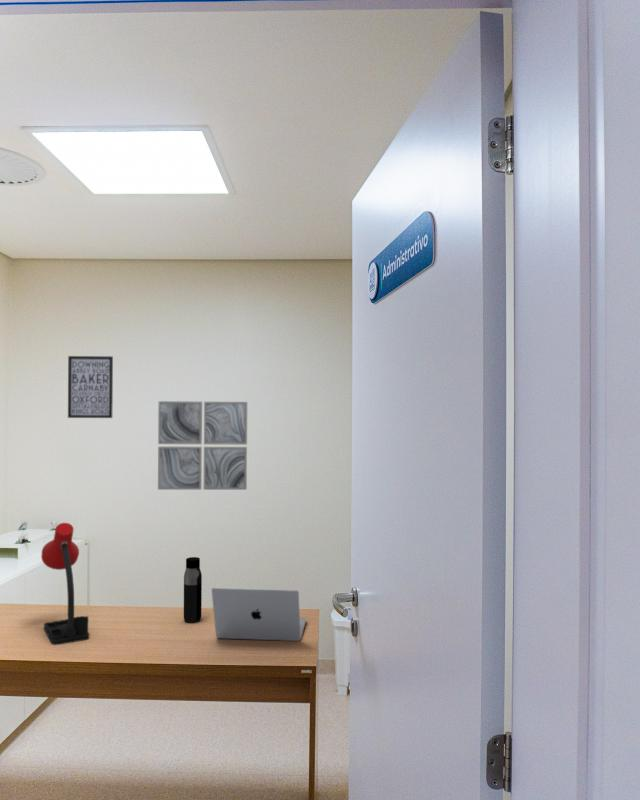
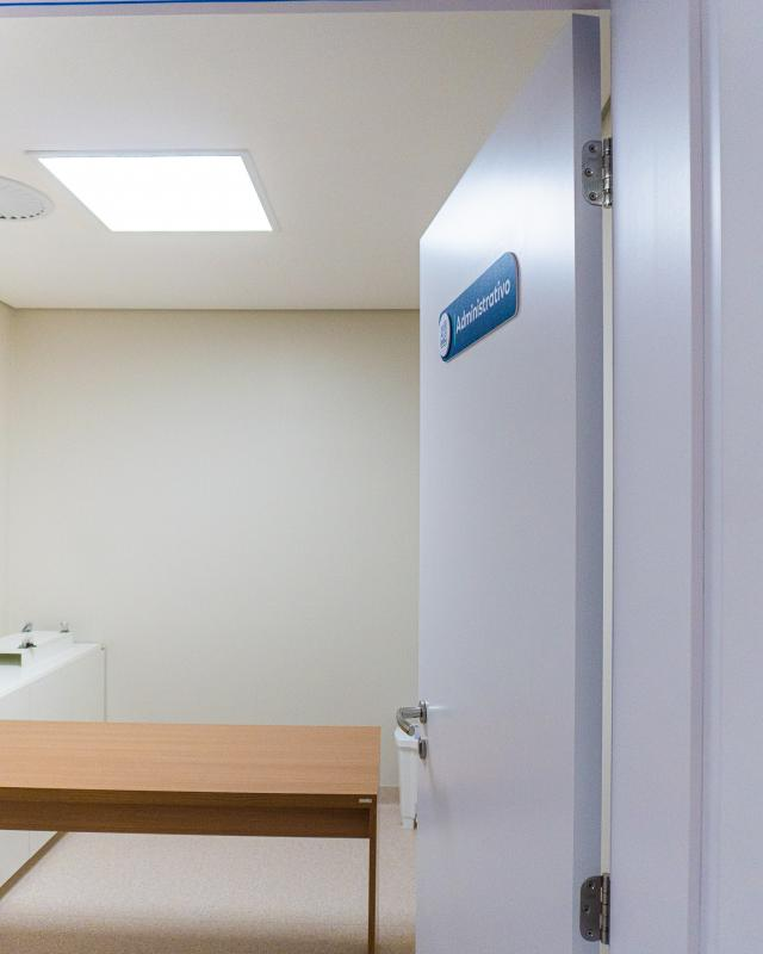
- desk lamp (66, 577)
- wall art (90, 387)
- laptop (261, 605)
- wall art (201, 443)
- water bottle (192, 589)
